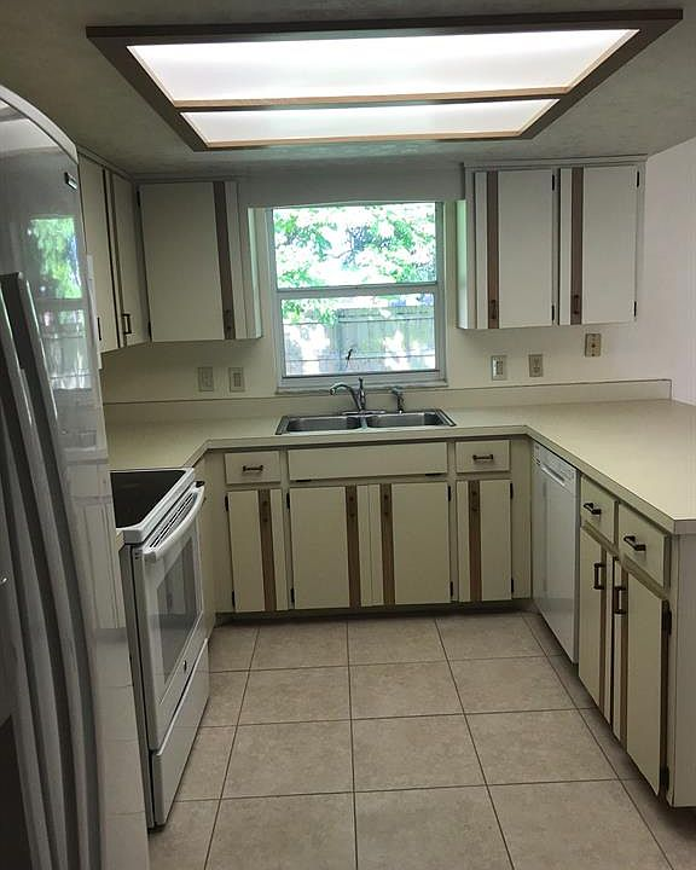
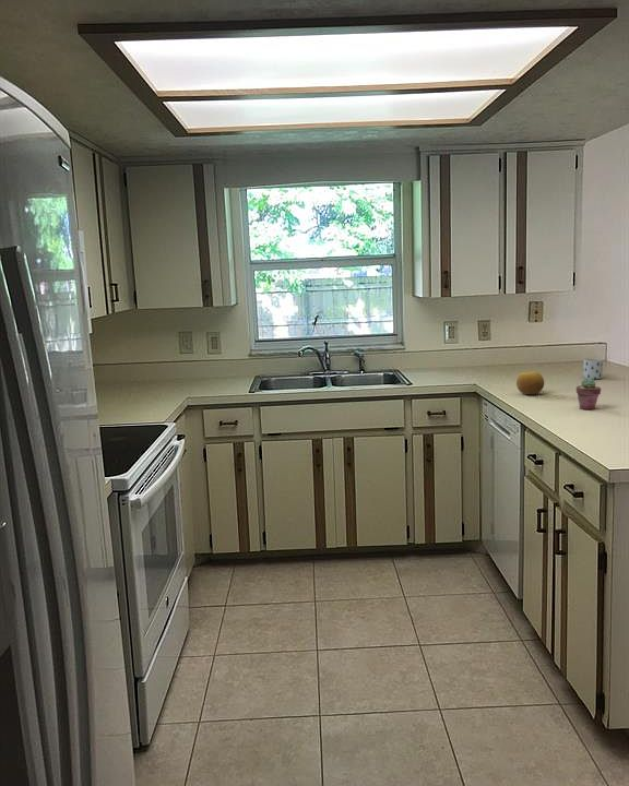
+ fruit (530, 382)
+ potted succulent (588, 393)
+ mug (592, 368)
